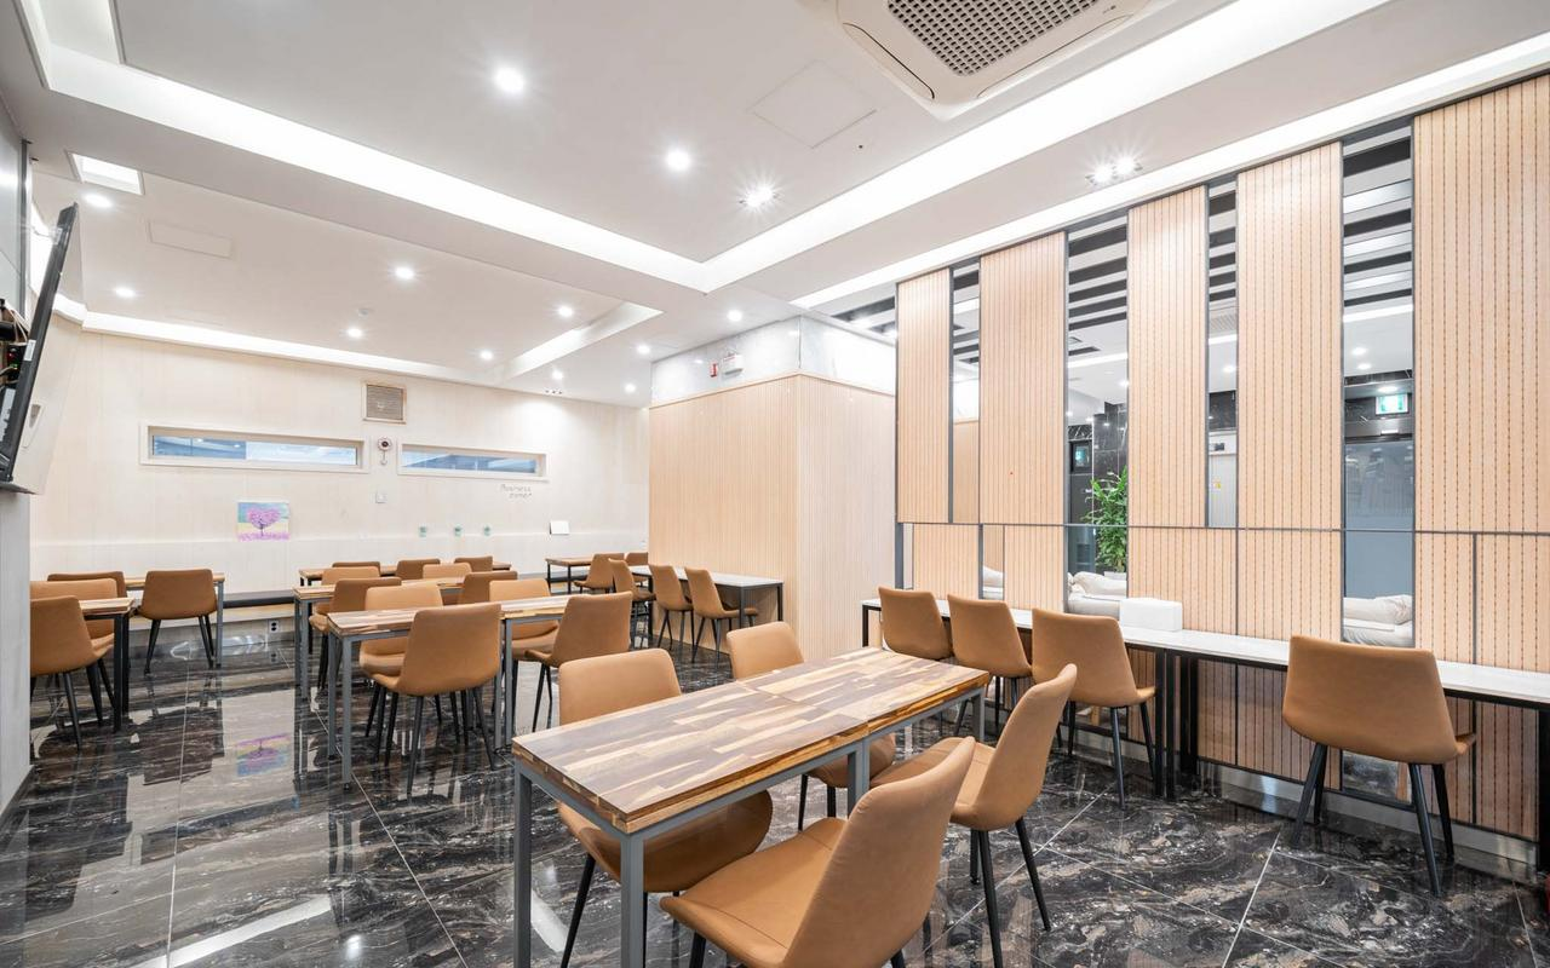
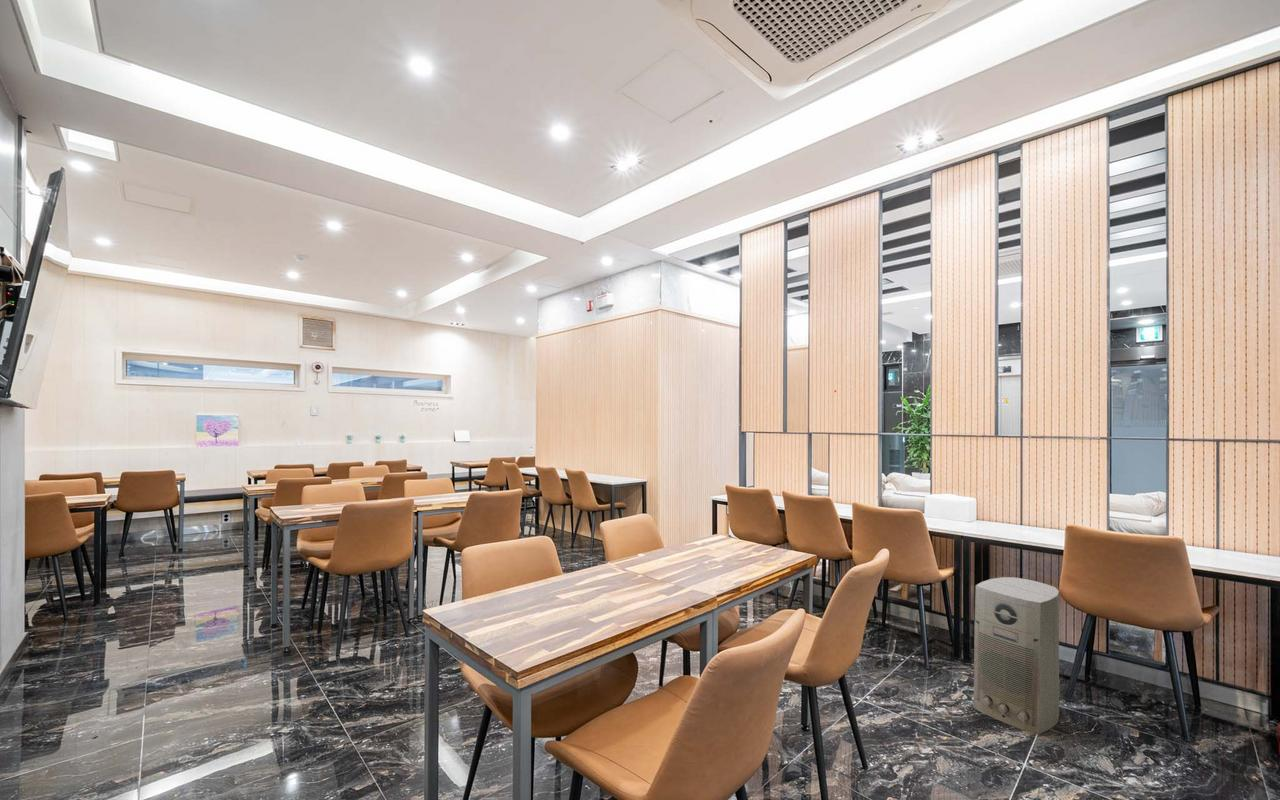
+ air purifier (1019, 649)
